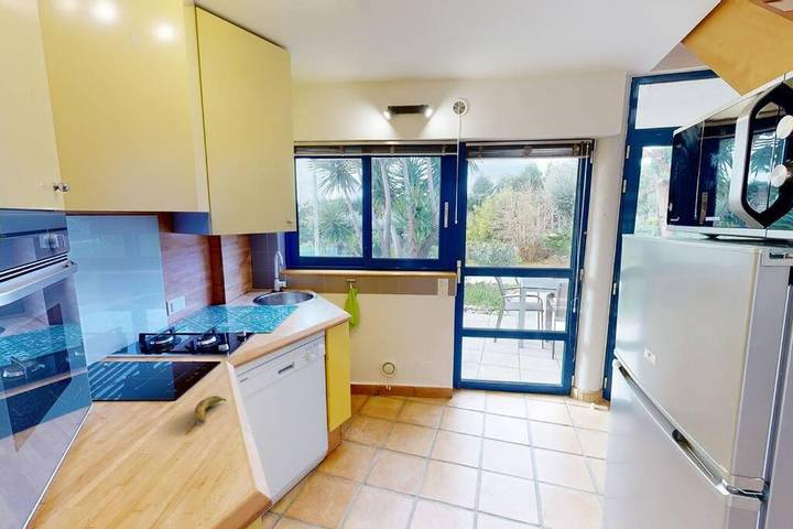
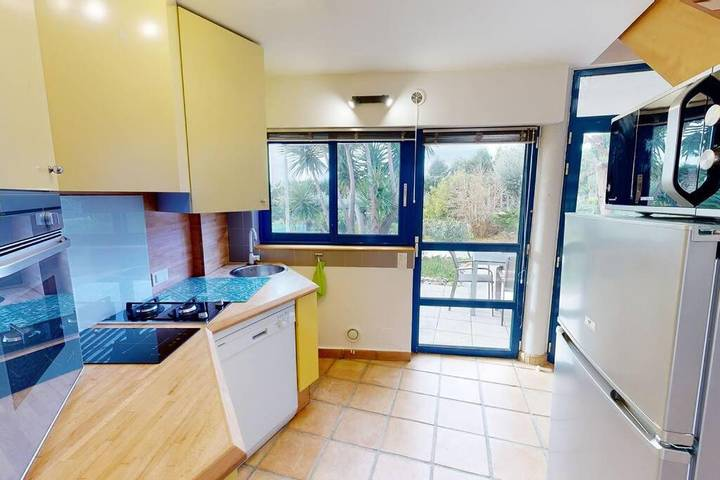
- banana (206, 407)
